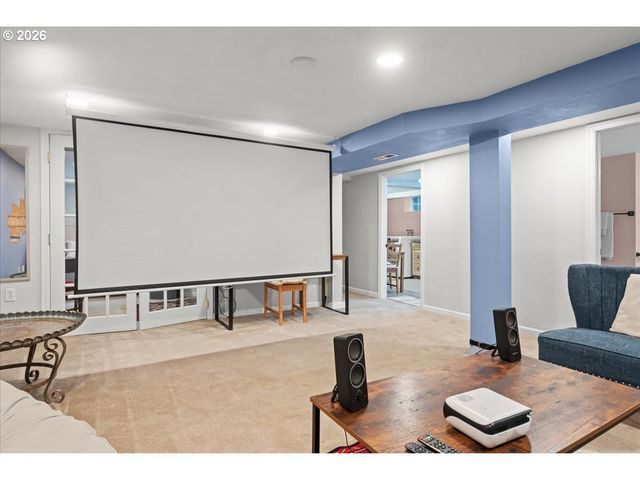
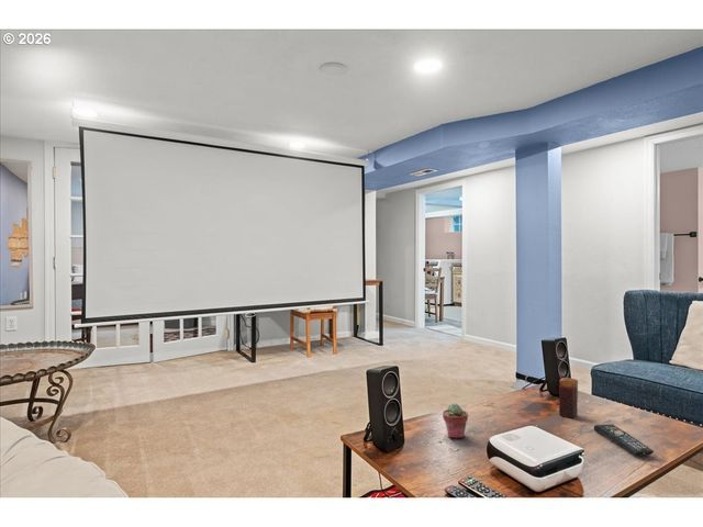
+ potted succulent (455, 418)
+ candle (568, 396)
+ remote control (621, 438)
